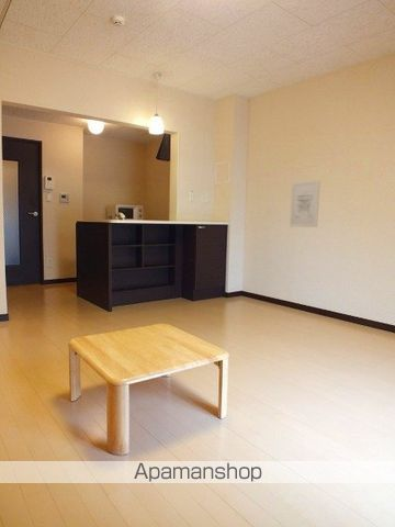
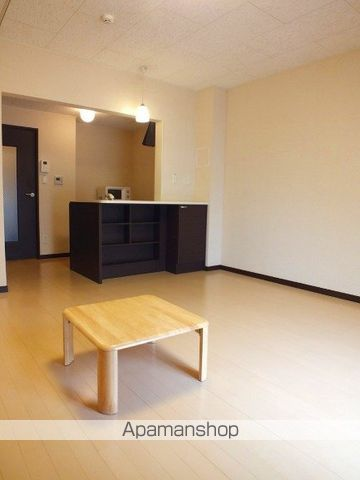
- wall art (304, 204)
